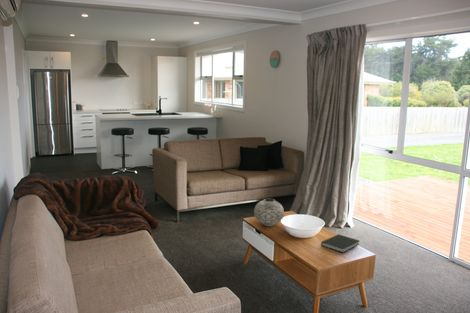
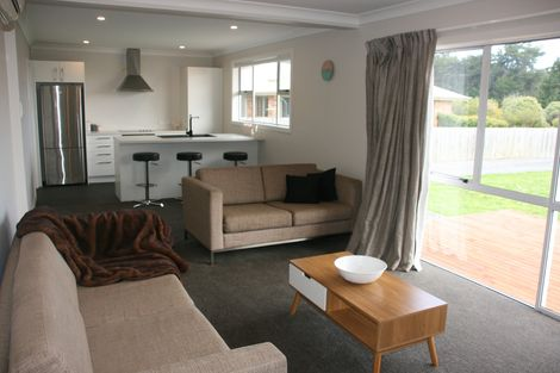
- book (340, 243)
- vase (268, 212)
